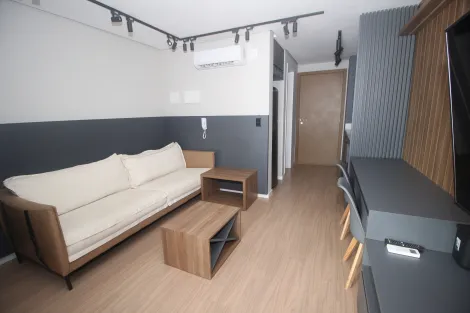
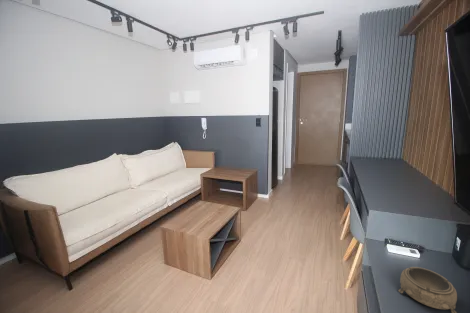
+ decorative bowl (428, 288)
